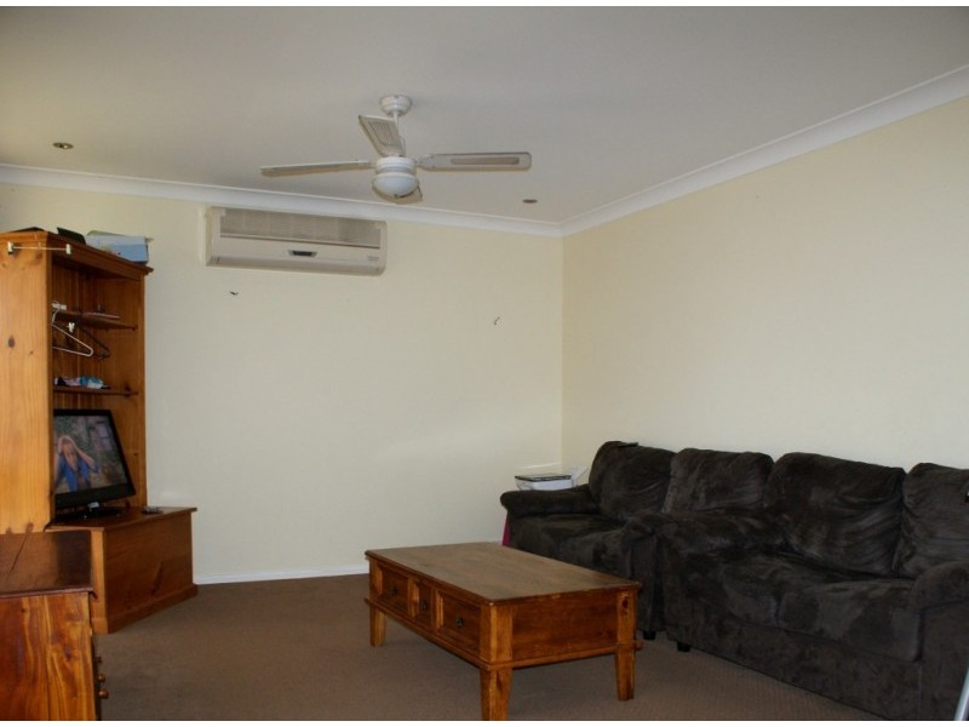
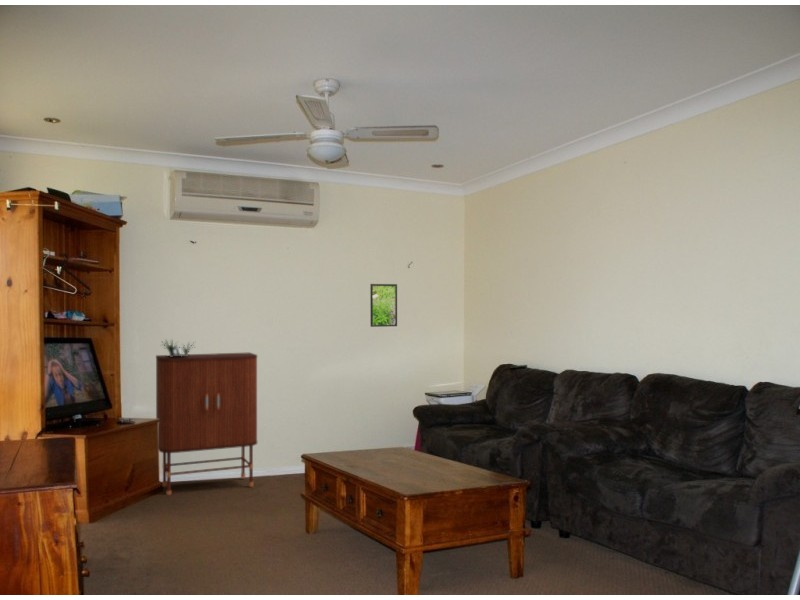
+ potted plant (177, 347)
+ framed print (383, 305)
+ bar cabinet (208, 421)
